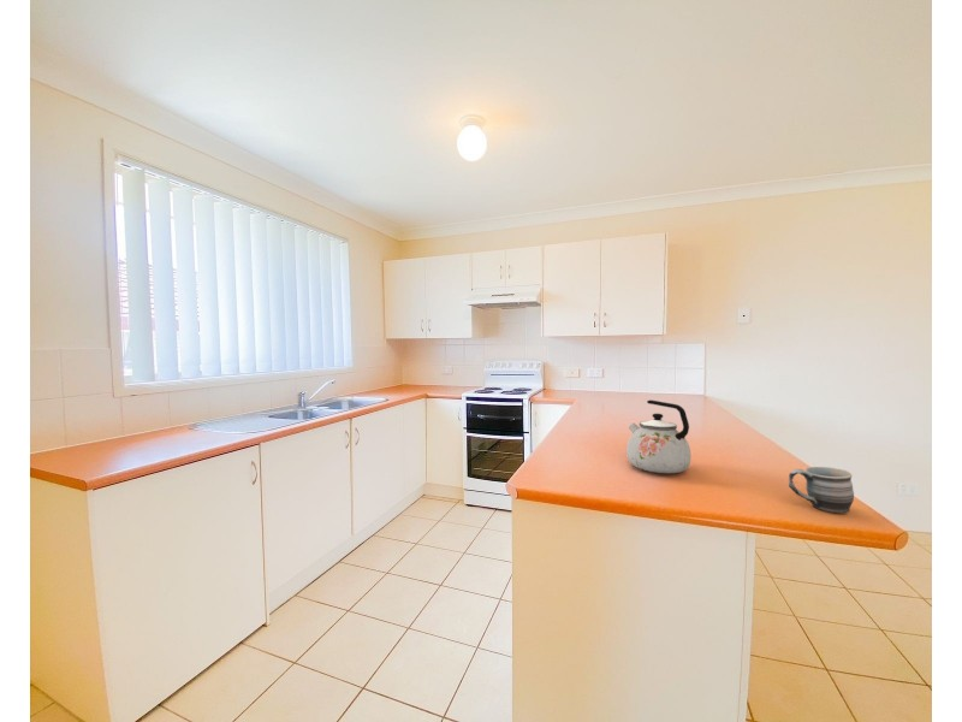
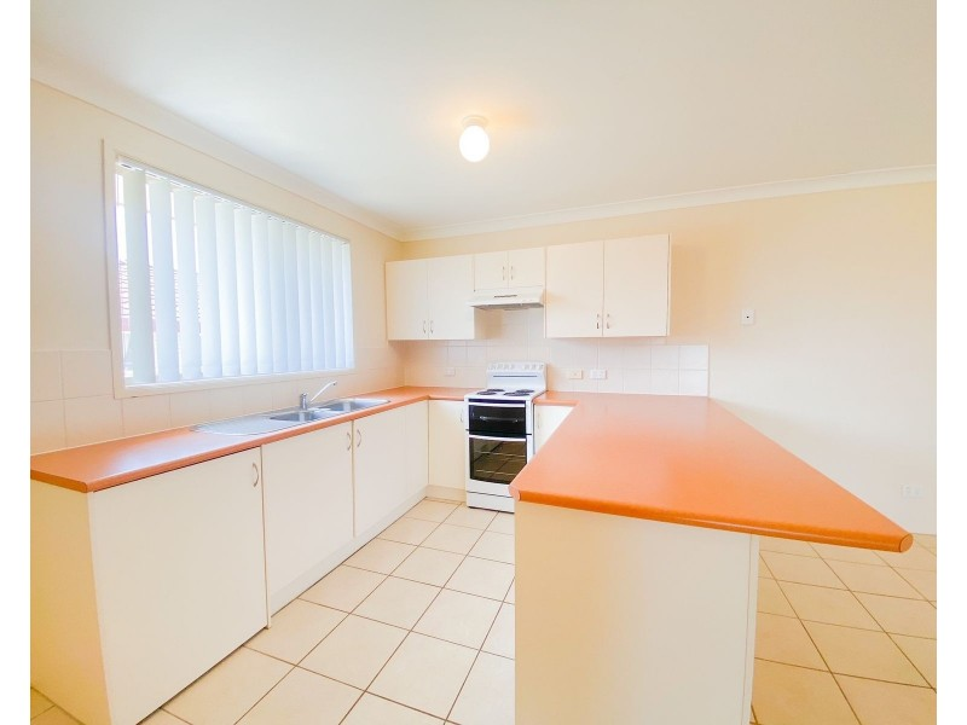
- kettle (657, 434)
- mug (821, 489)
